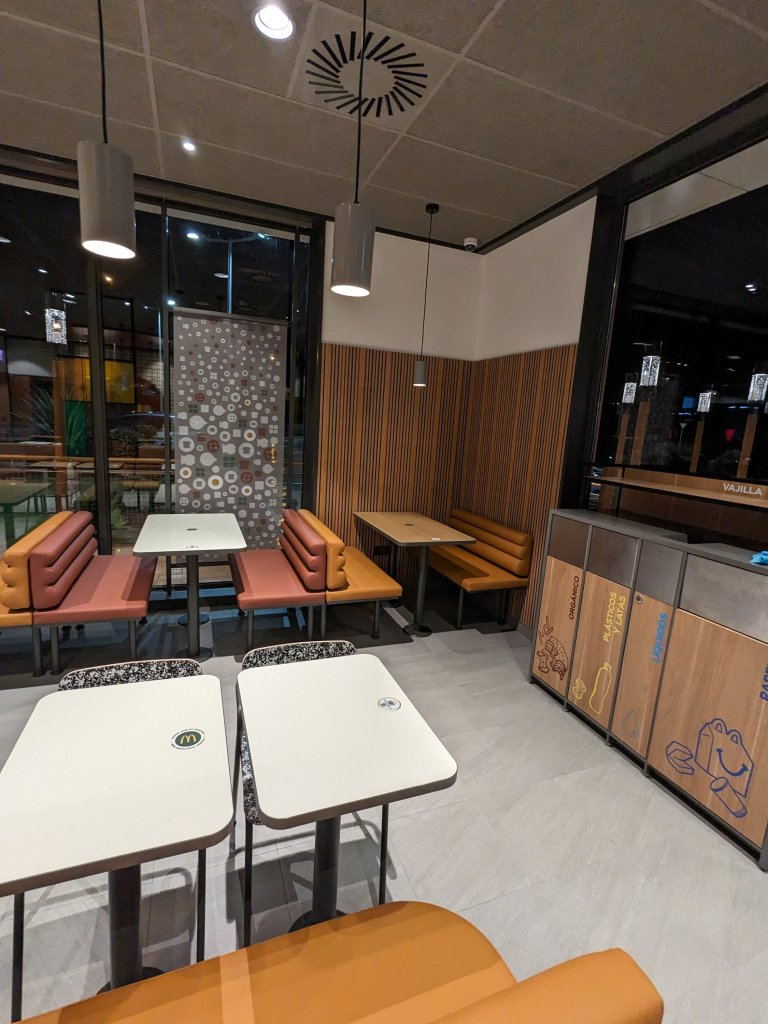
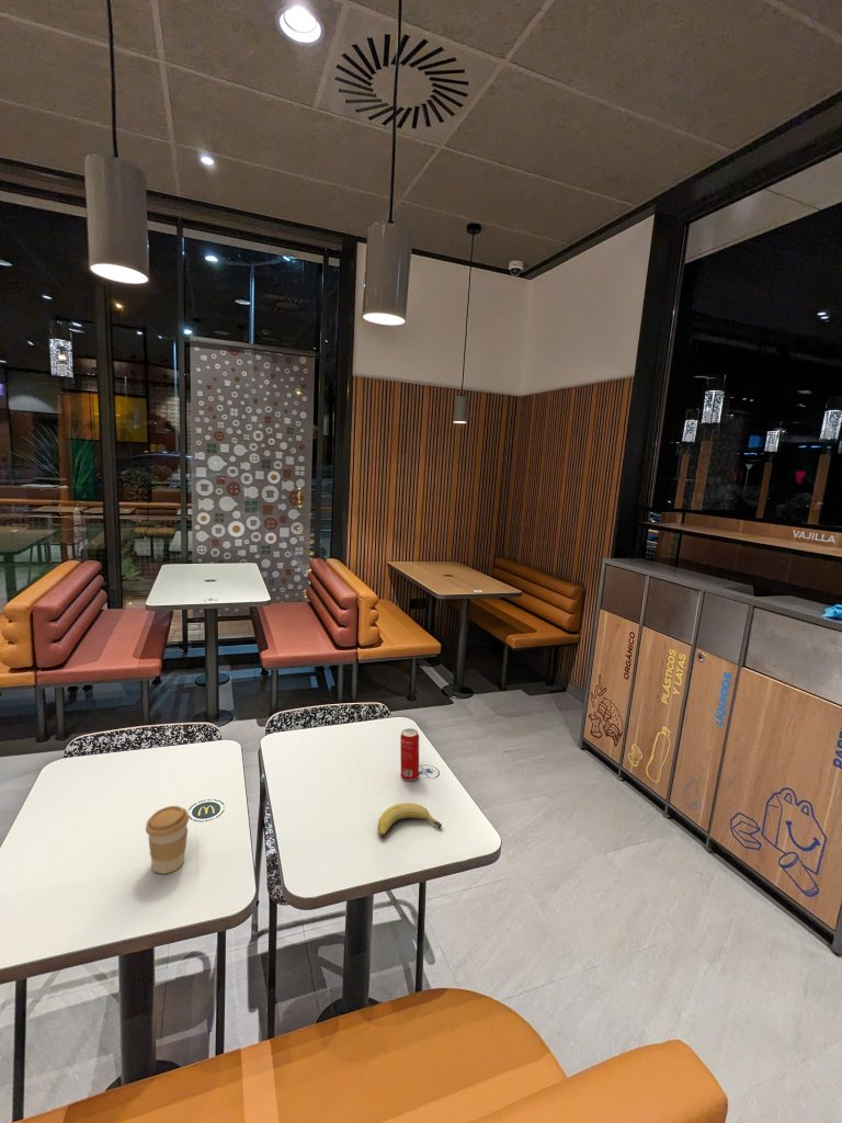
+ coffee cup (168, 838)
+ fruit (406, 817)
+ beverage can (409, 753)
